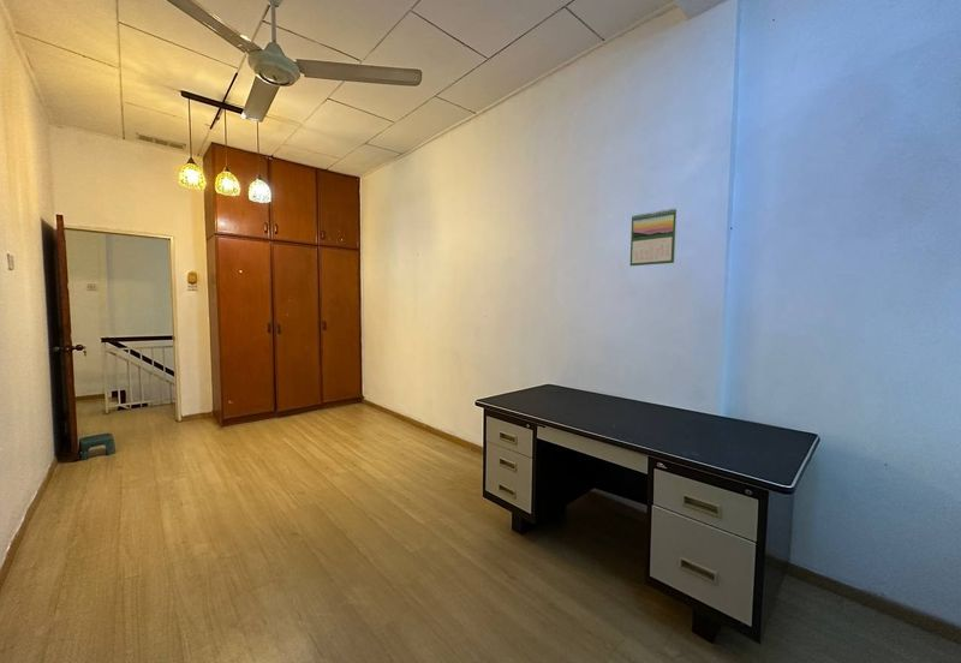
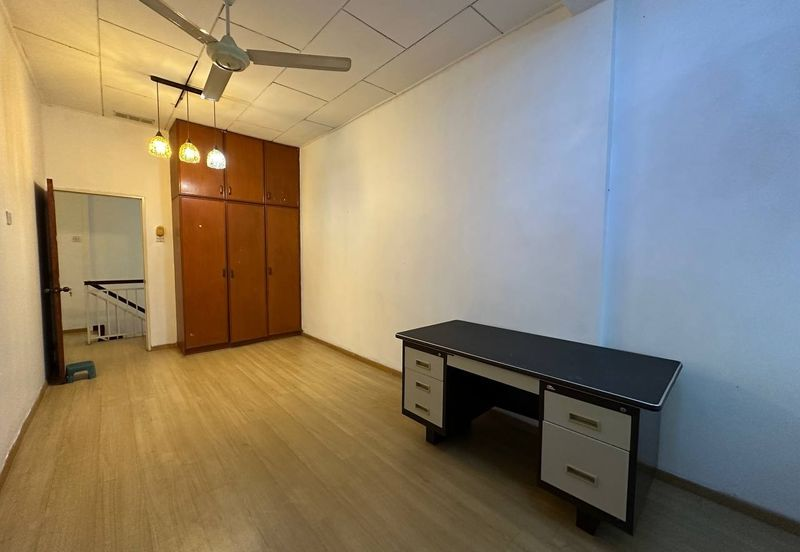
- calendar (652, 238)
